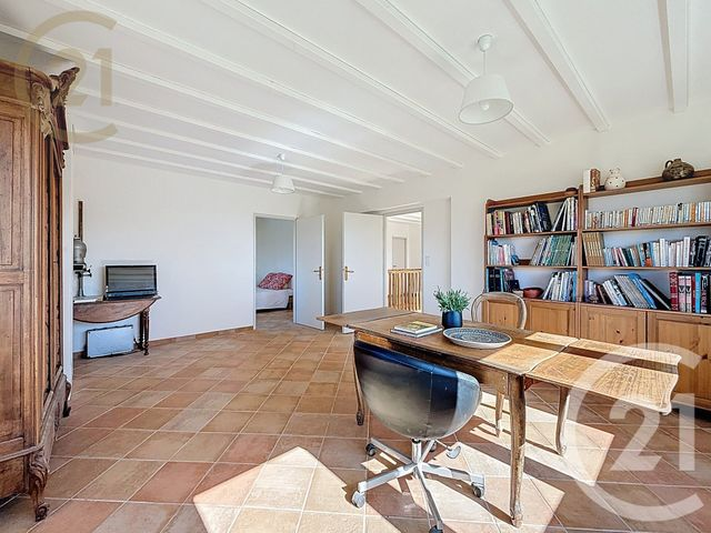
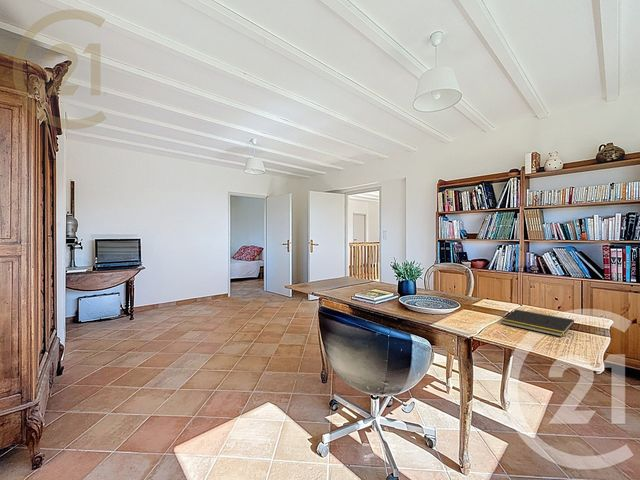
+ notepad (536, 321)
